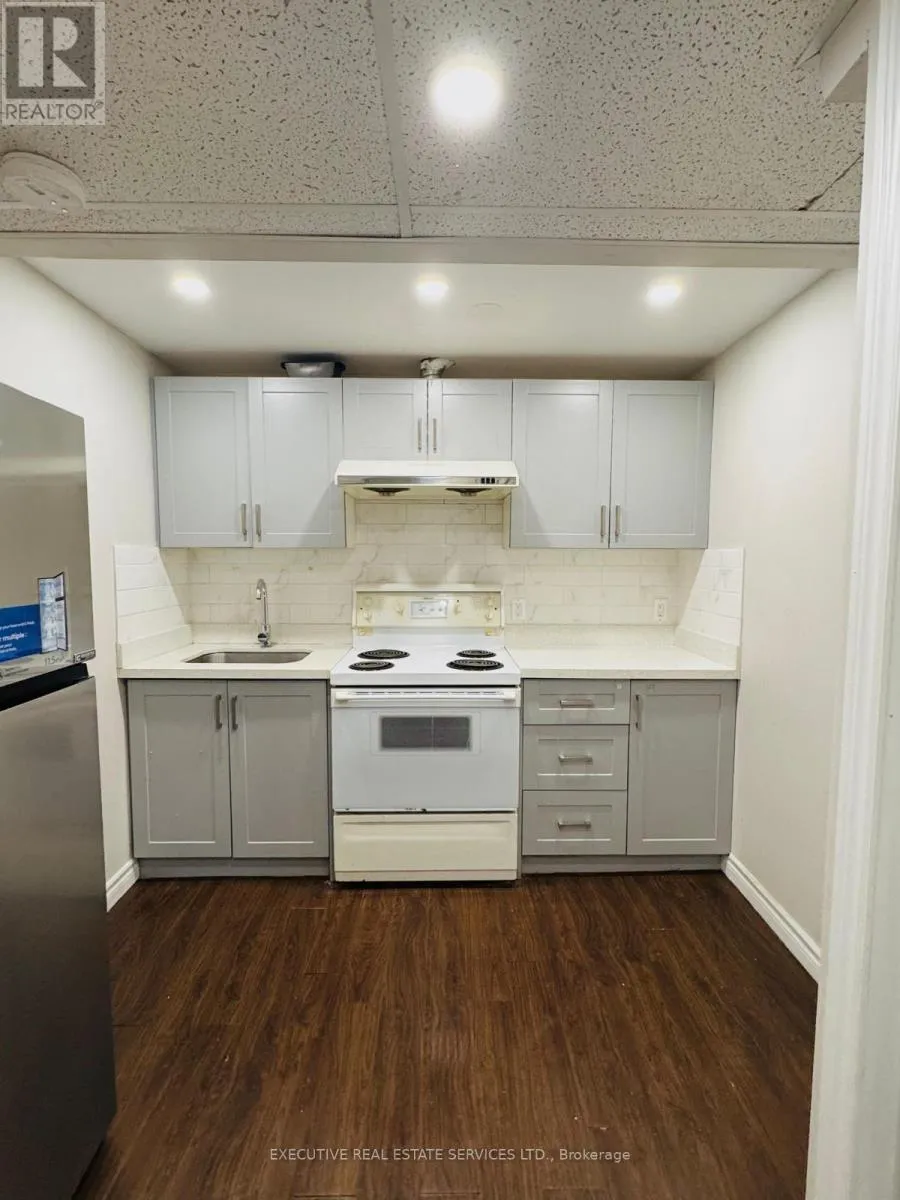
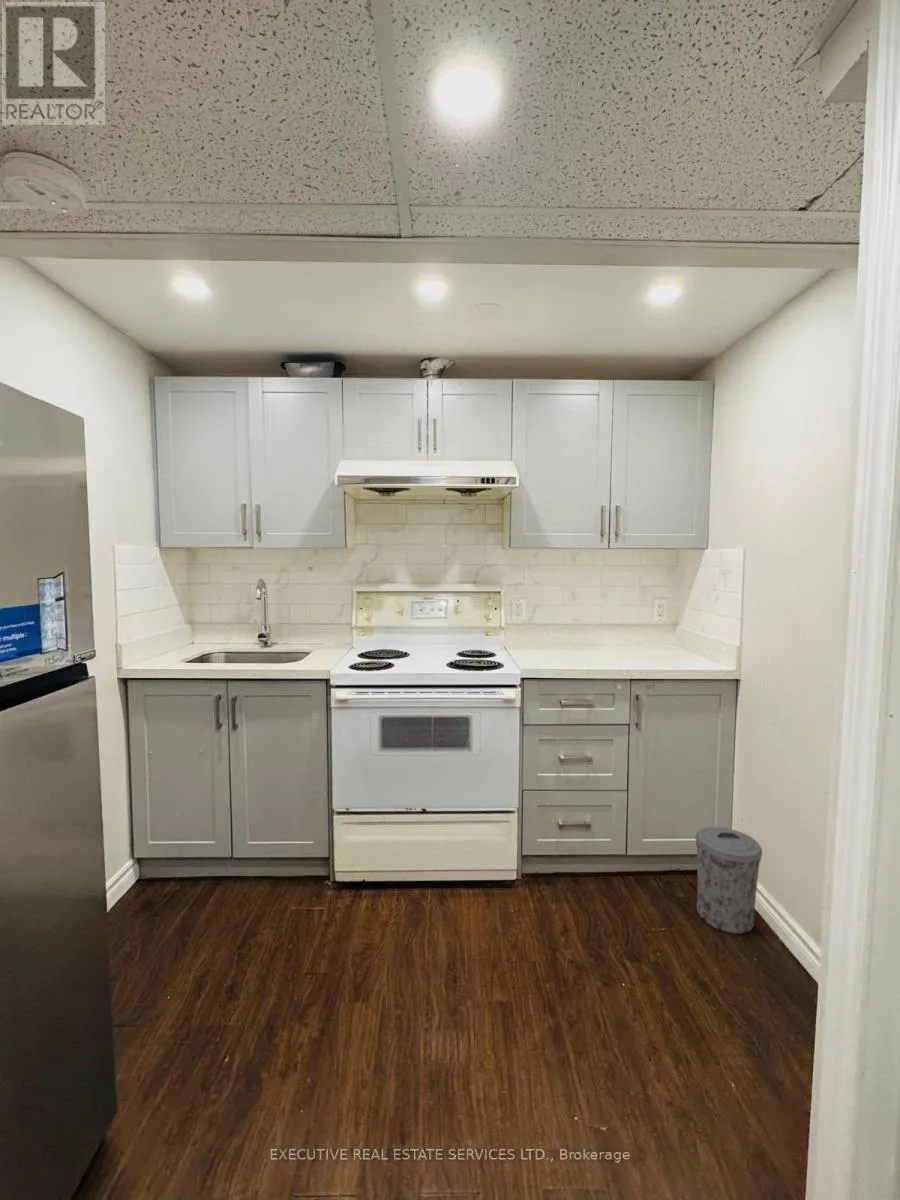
+ trash can (726, 875)
